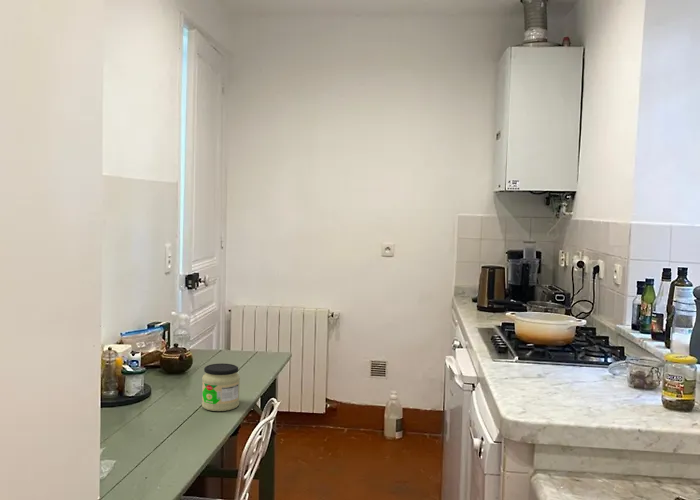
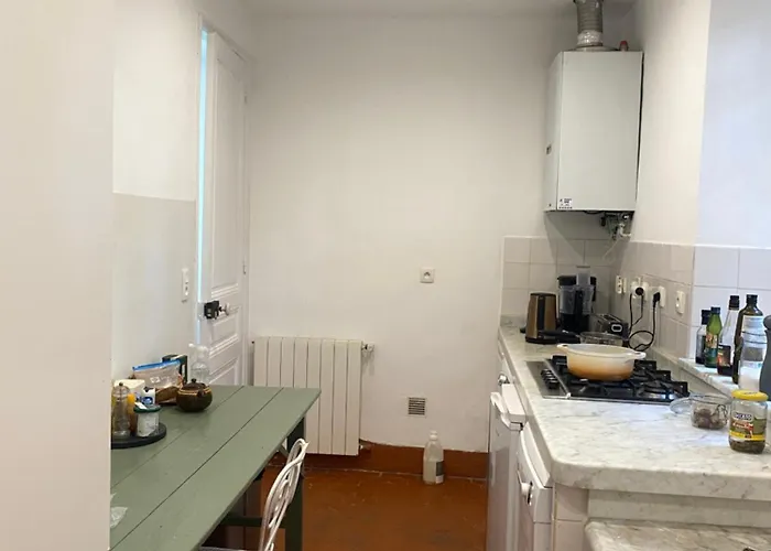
- jar (220, 386)
